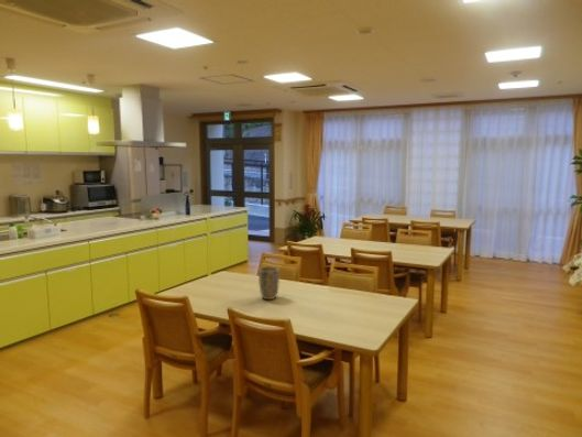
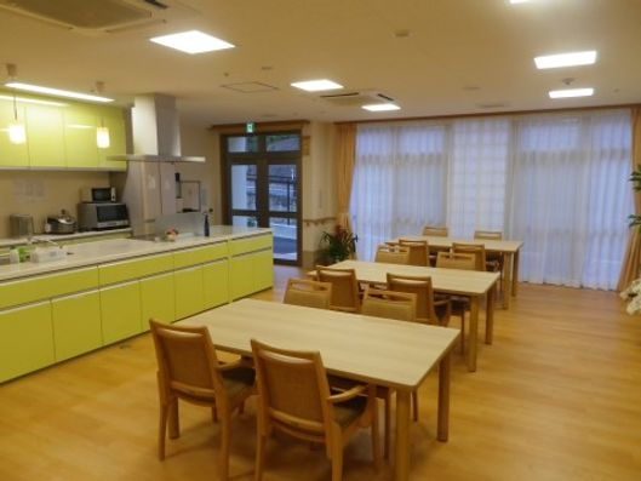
- plant pot (268, 283)
